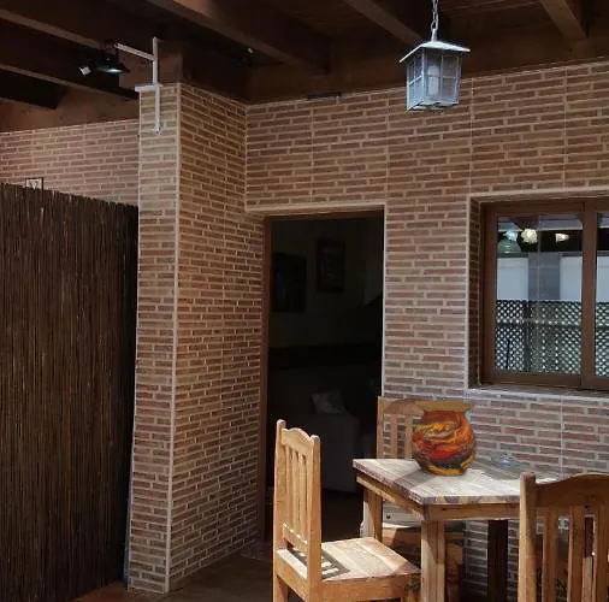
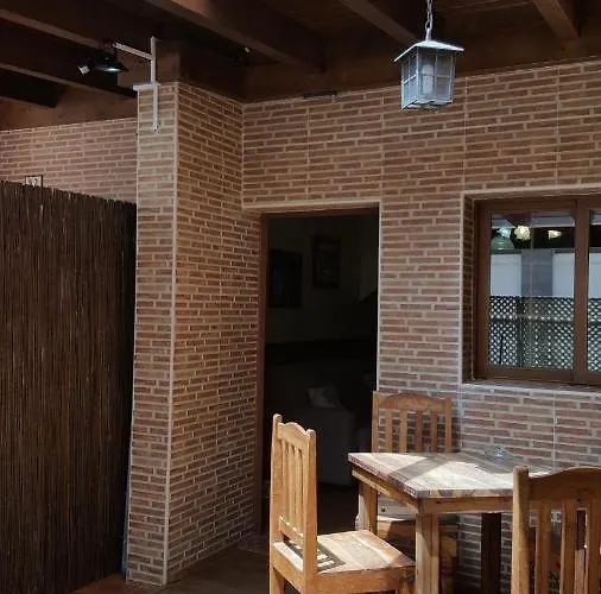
- vase (444, 437)
